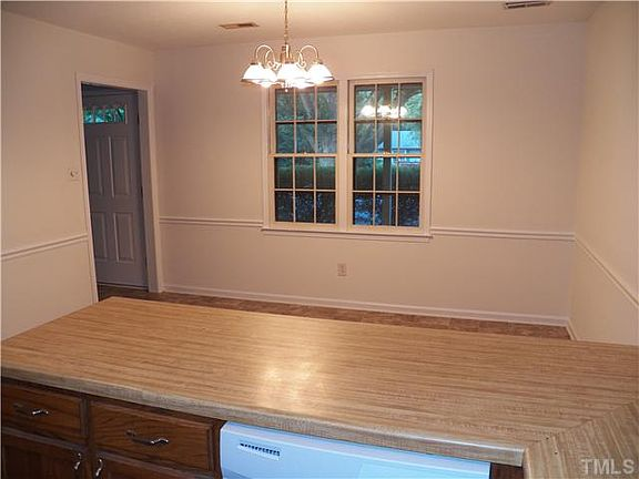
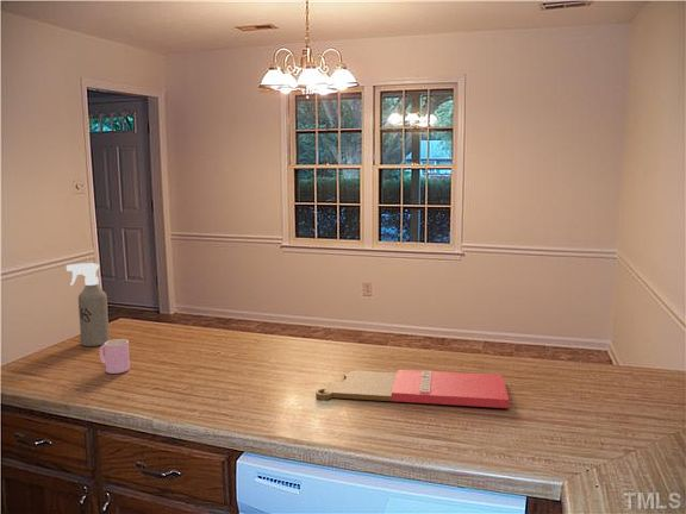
+ cutting board (411, 386)
+ cup (112, 355)
+ spray bottle (88, 303)
